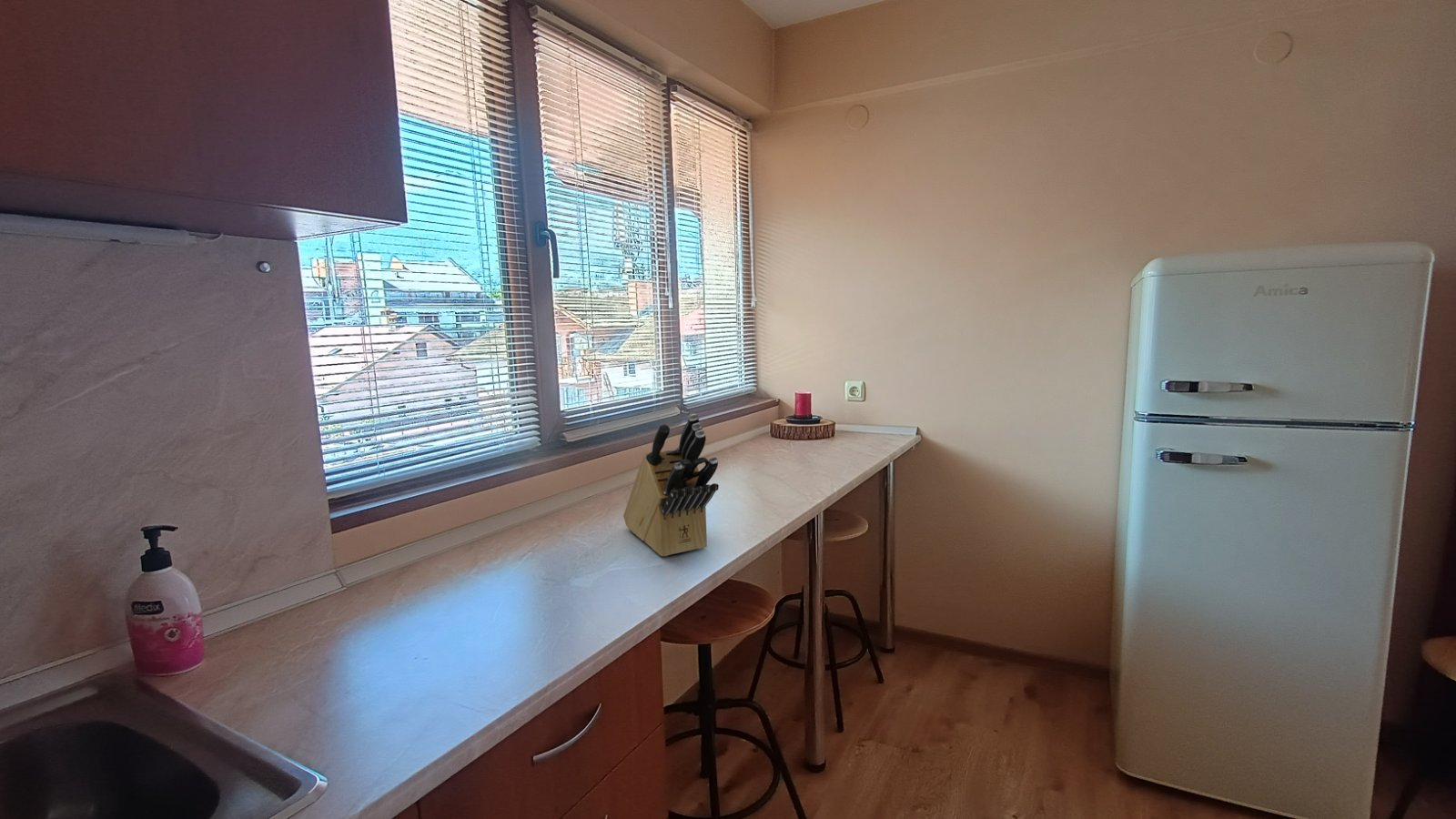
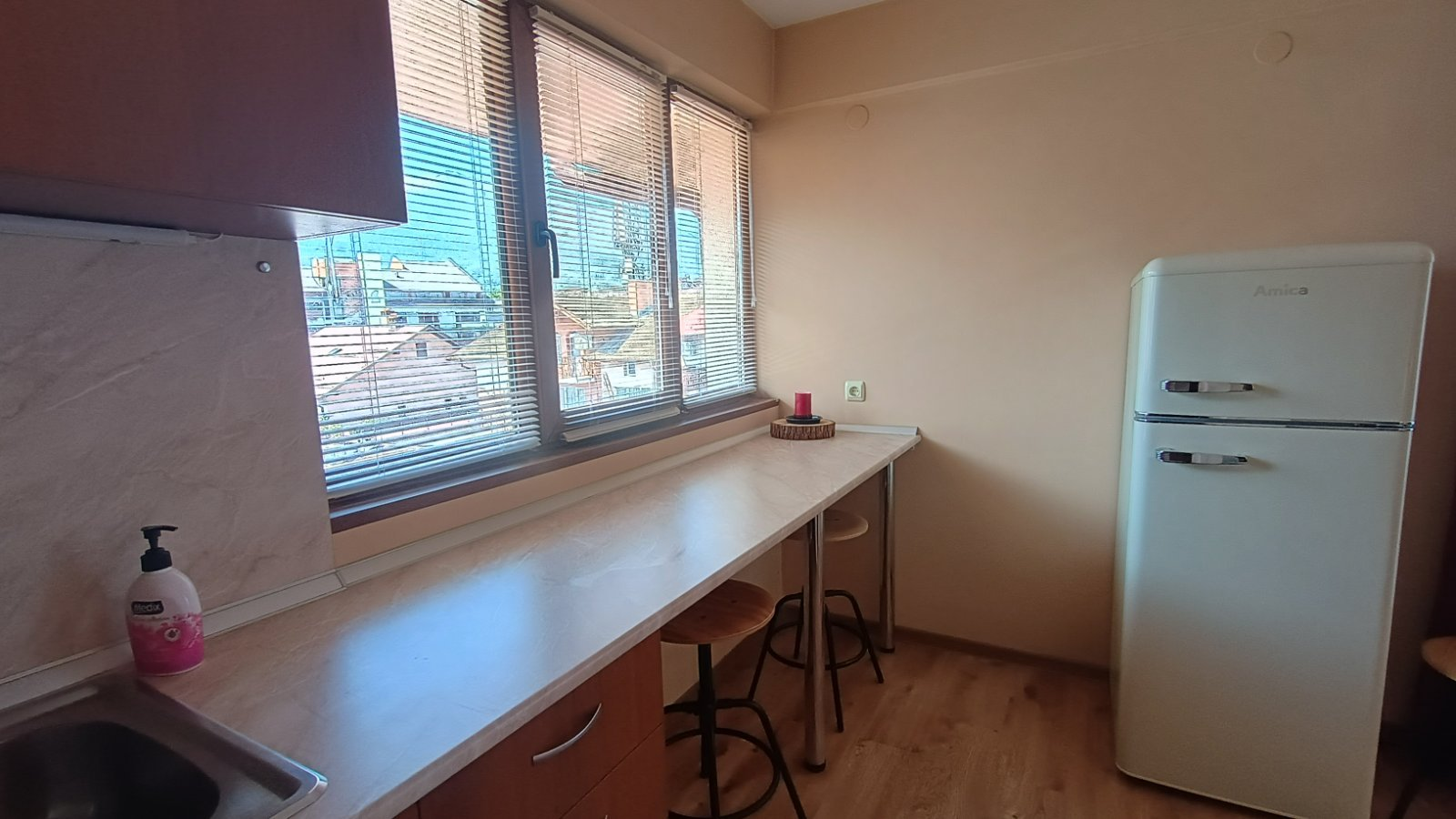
- knife block (667, 477)
